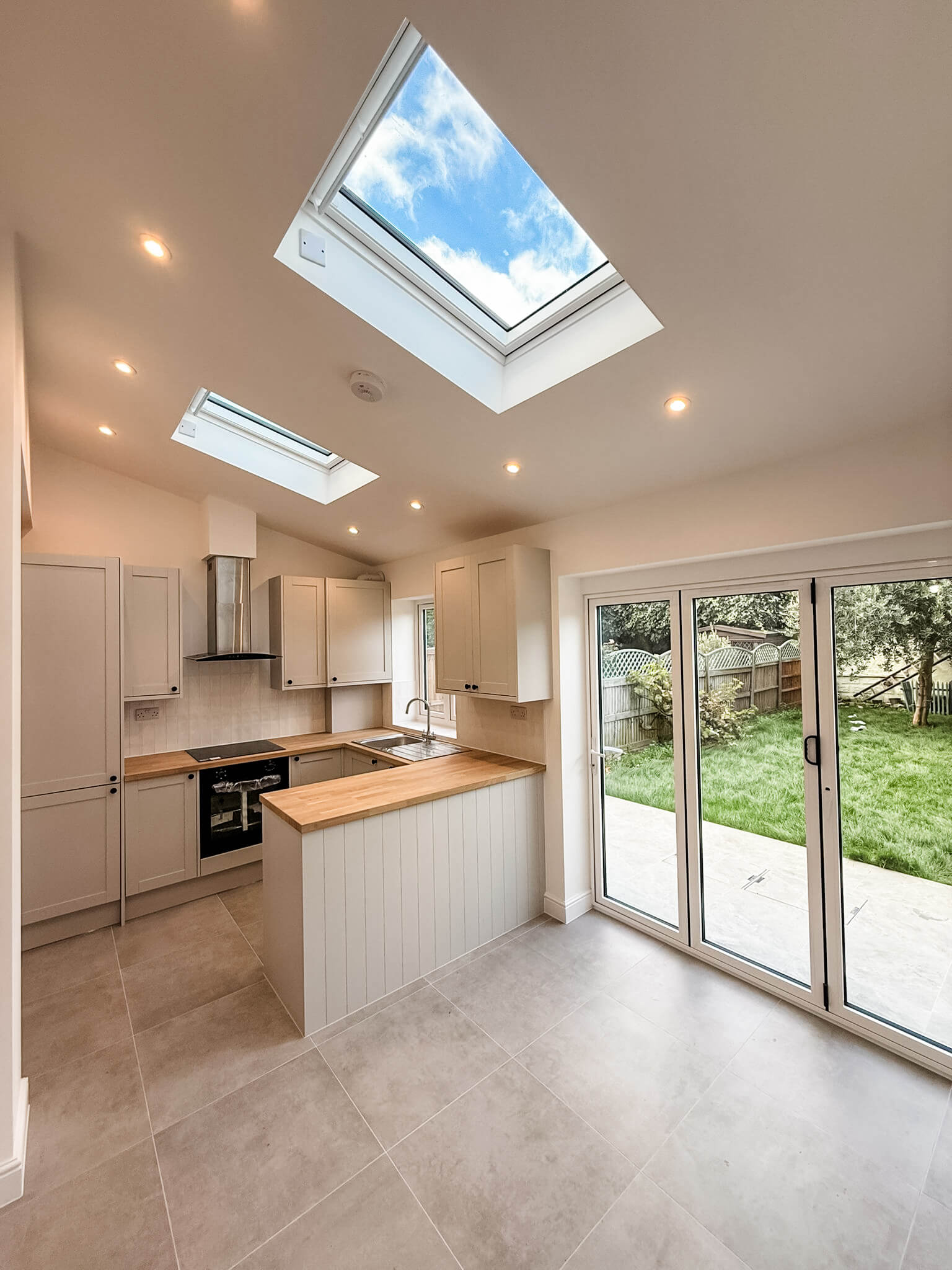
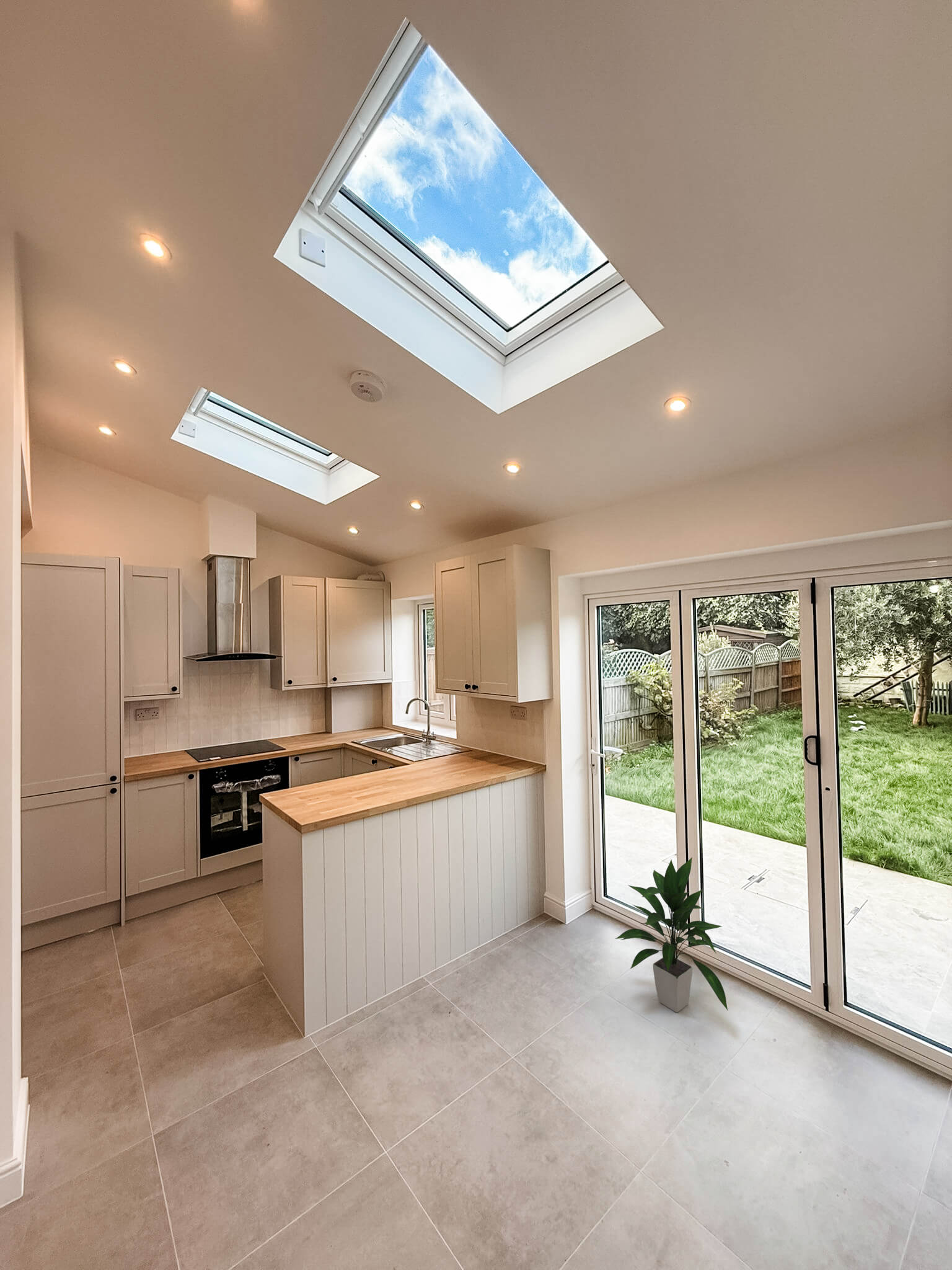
+ indoor plant (674, 936)
